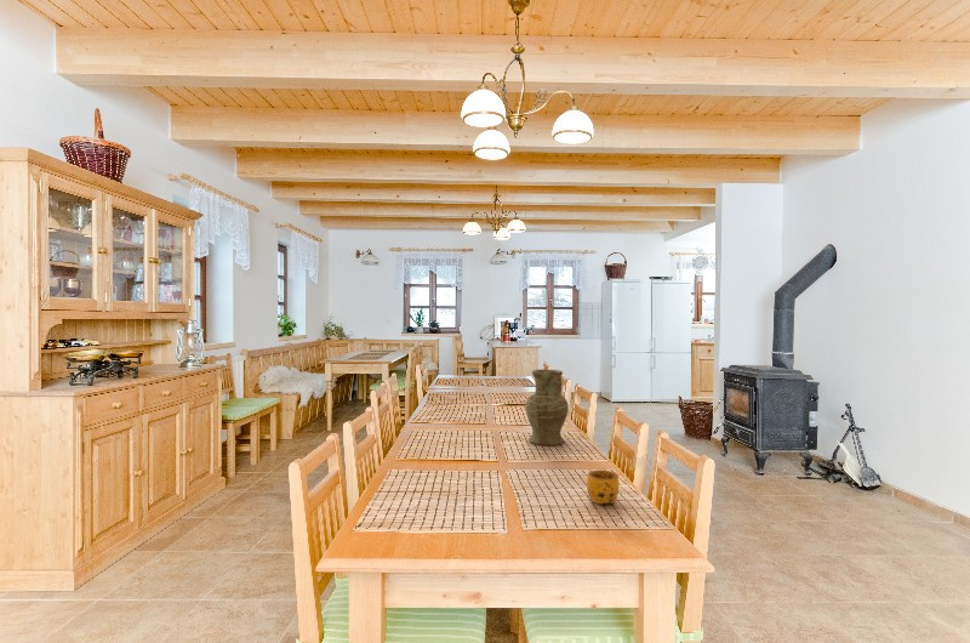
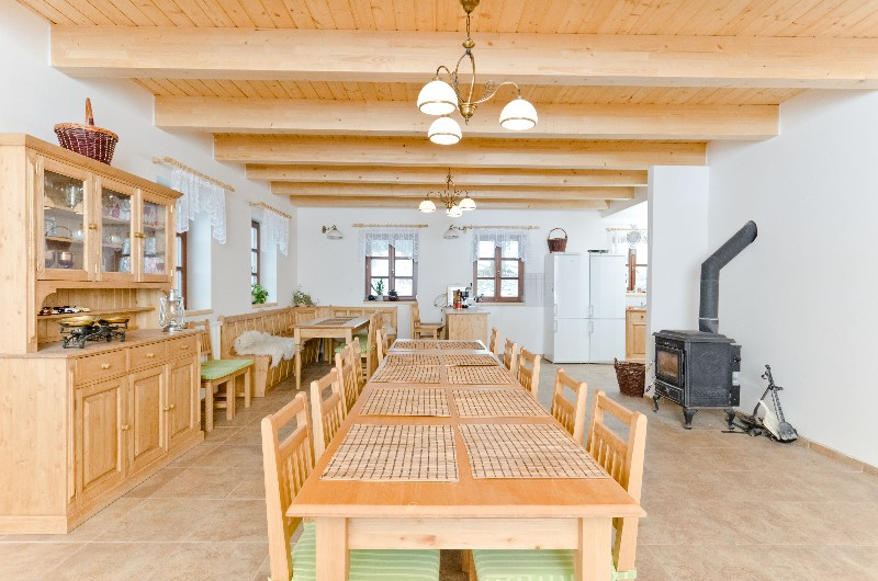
- mug (600, 485)
- vase (548, 405)
